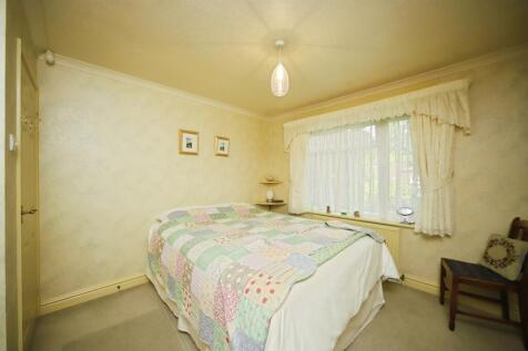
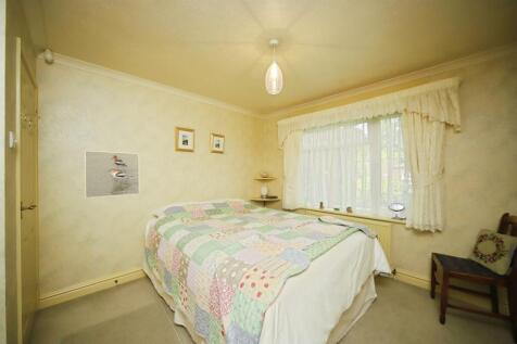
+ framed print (114, 174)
